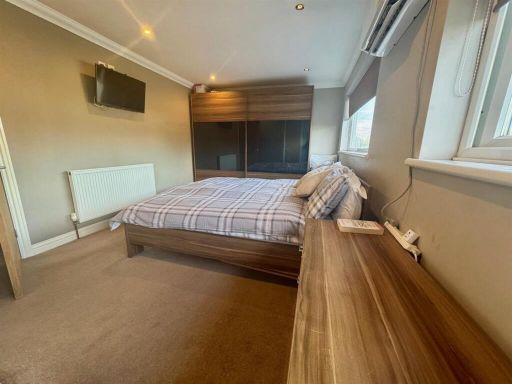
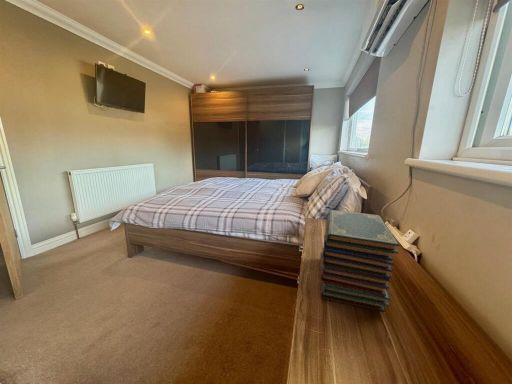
+ book stack (352, 252)
